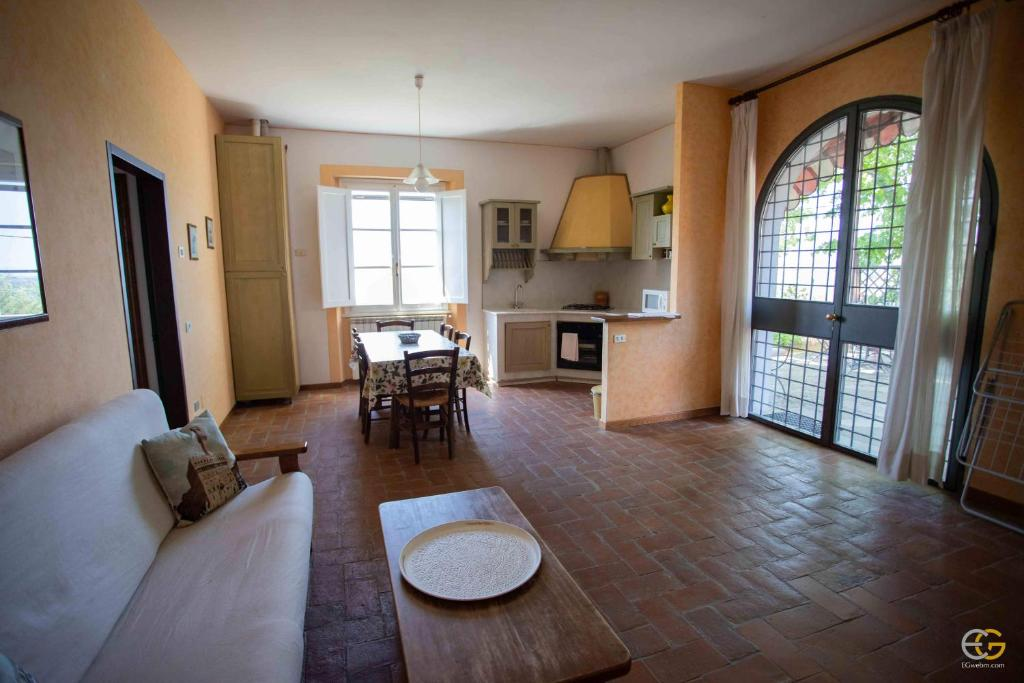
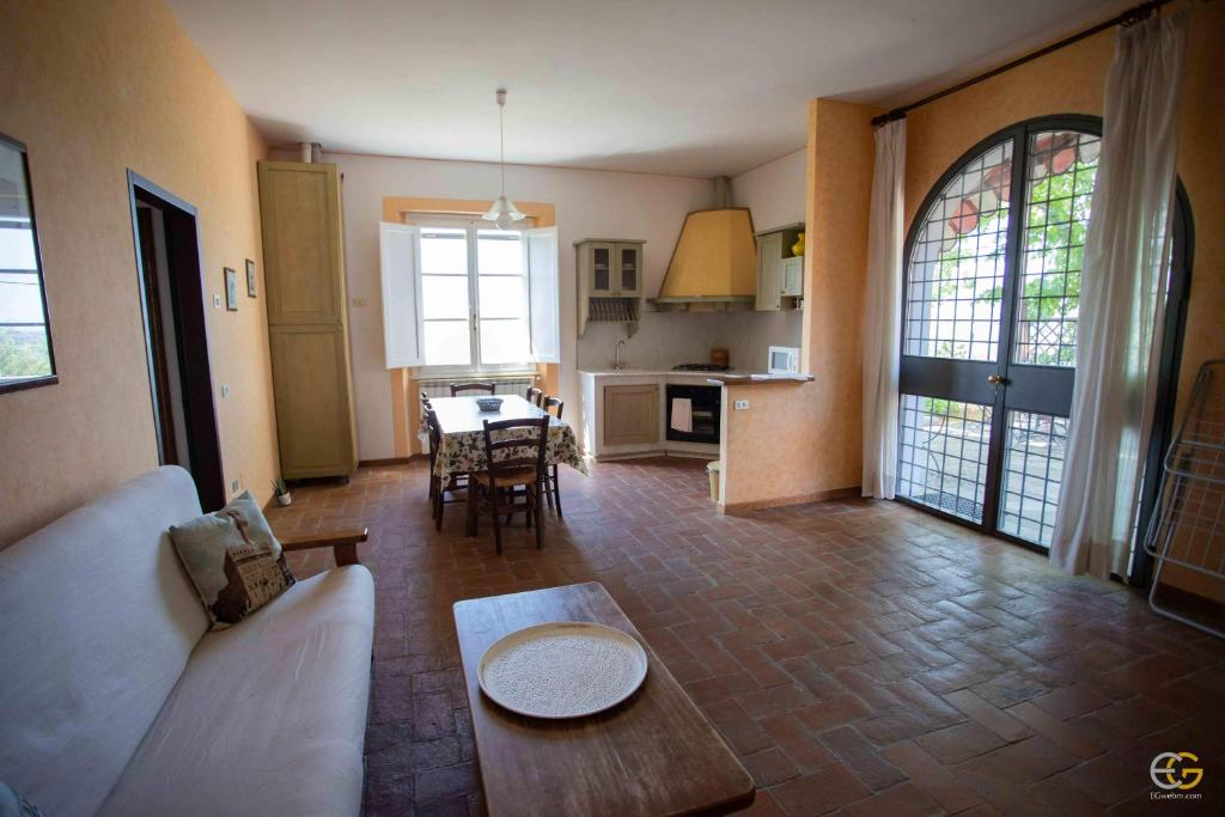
+ potted plant (280, 489)
